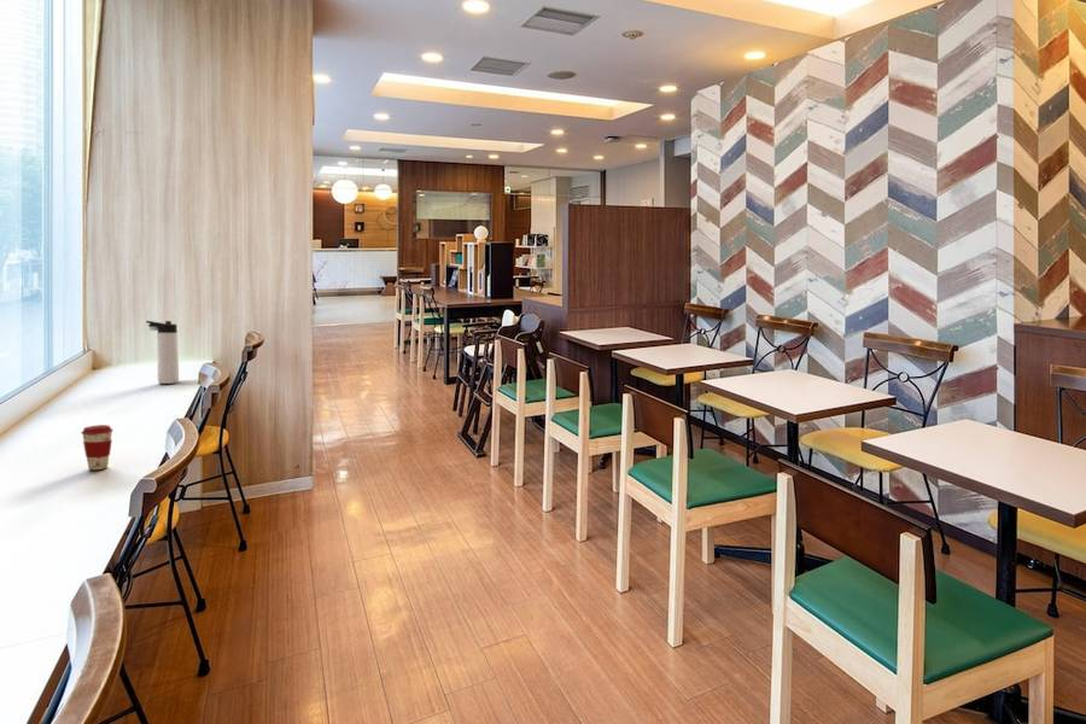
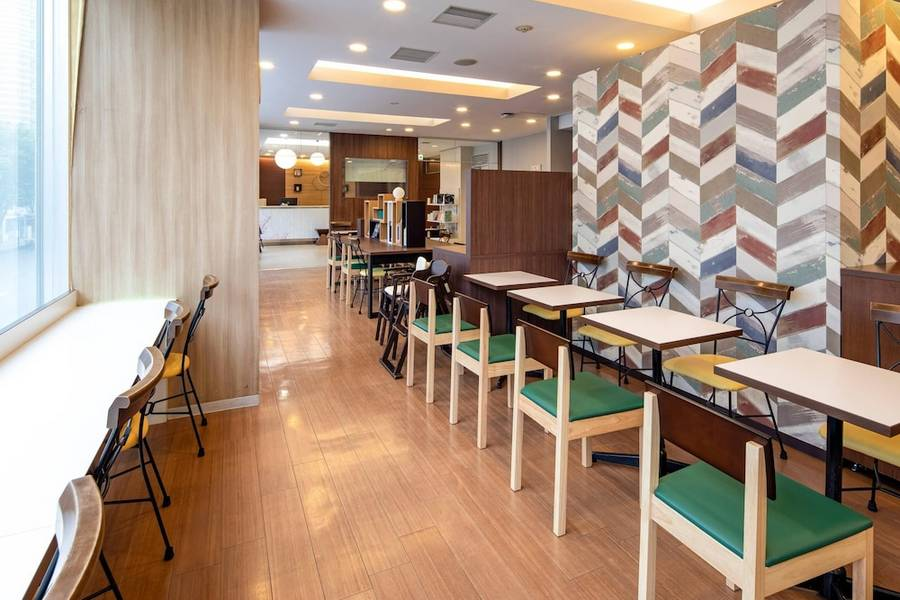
- coffee cup (97, 446)
- thermos bottle (162, 351)
